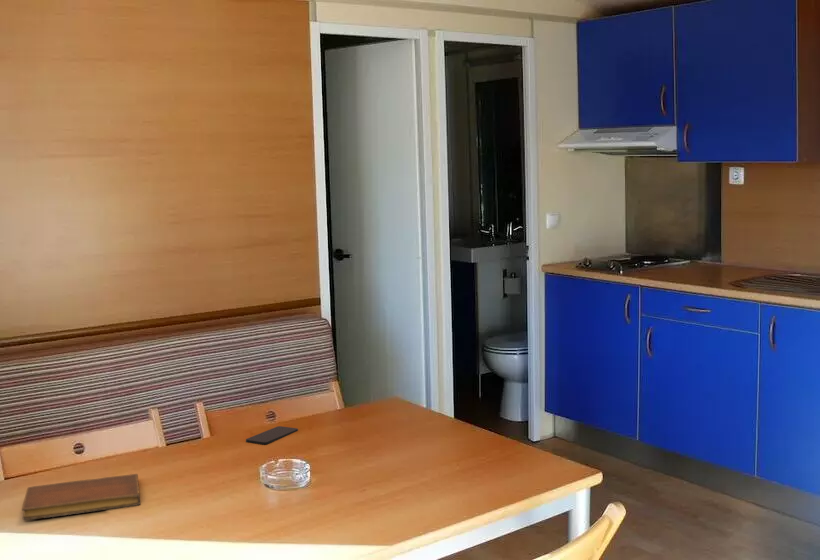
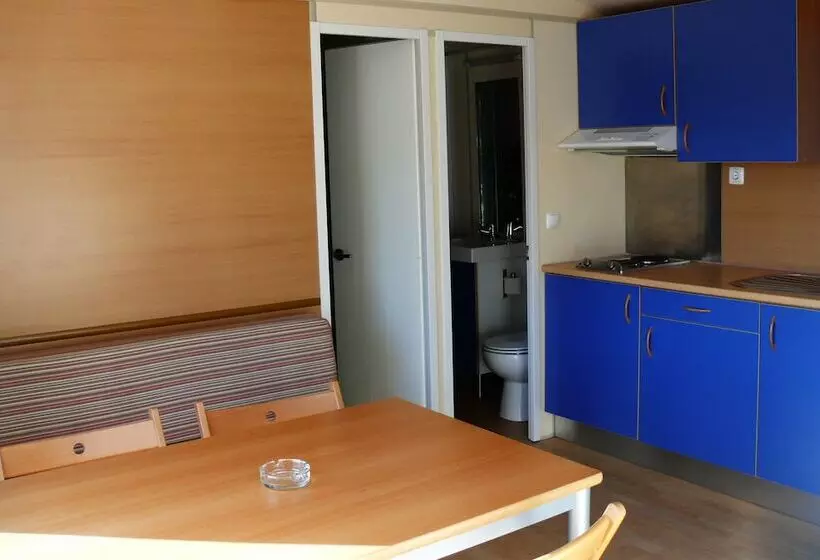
- smartphone (272, 435)
- notebook (83, 495)
